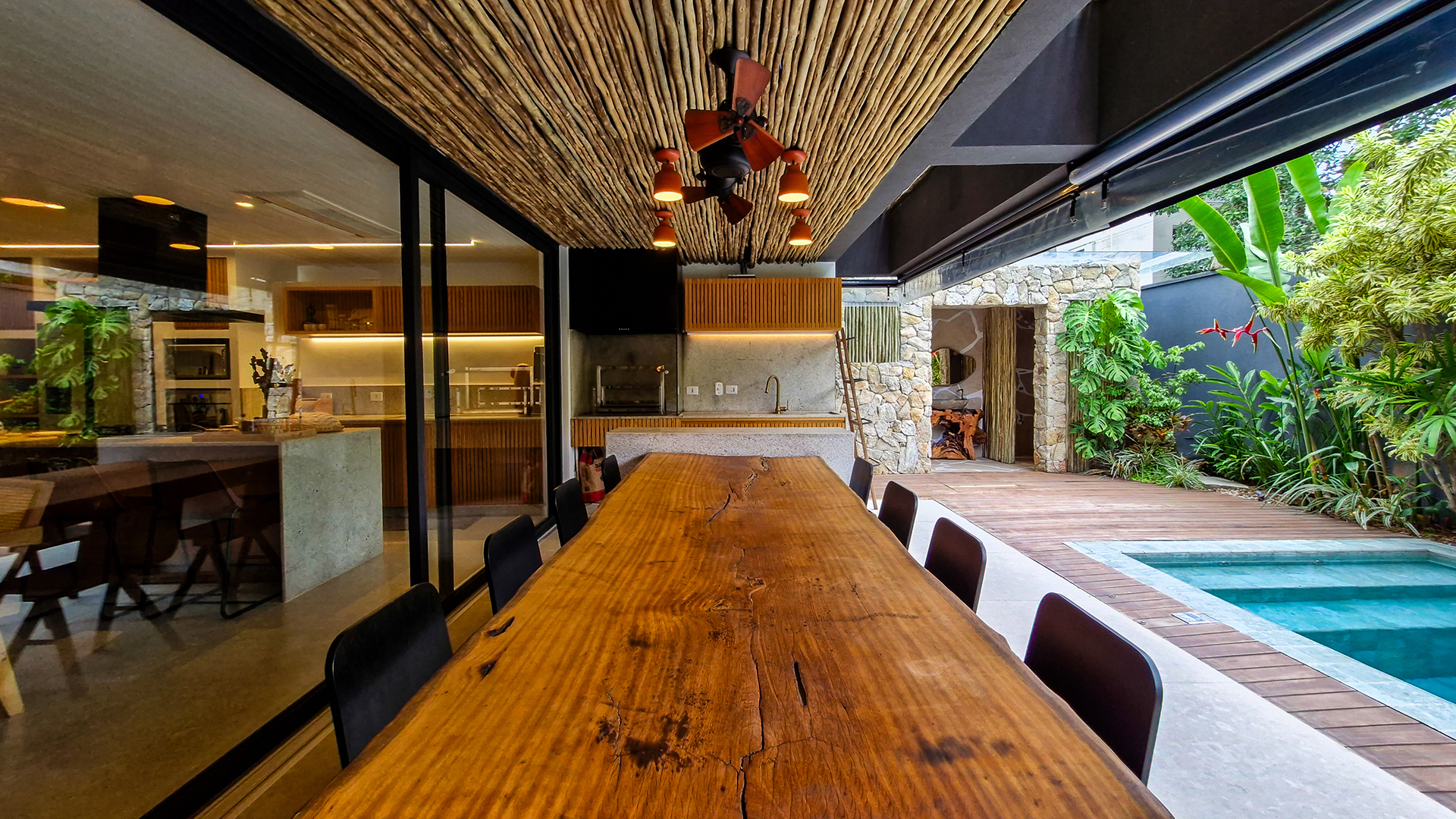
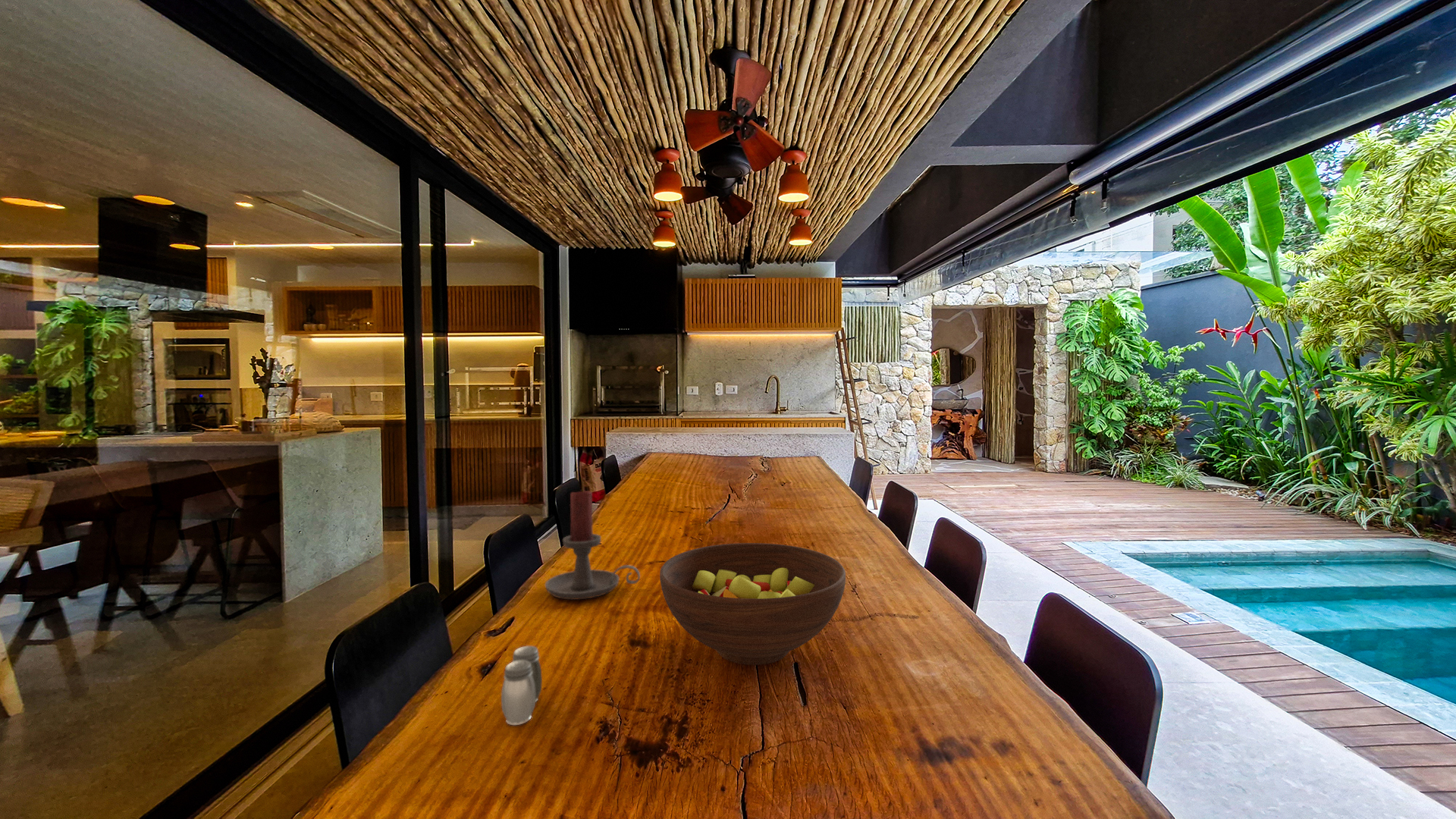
+ fruit bowl (752, 608)
+ salt and pepper shaker (522, 682)
+ candle holder (592, 539)
